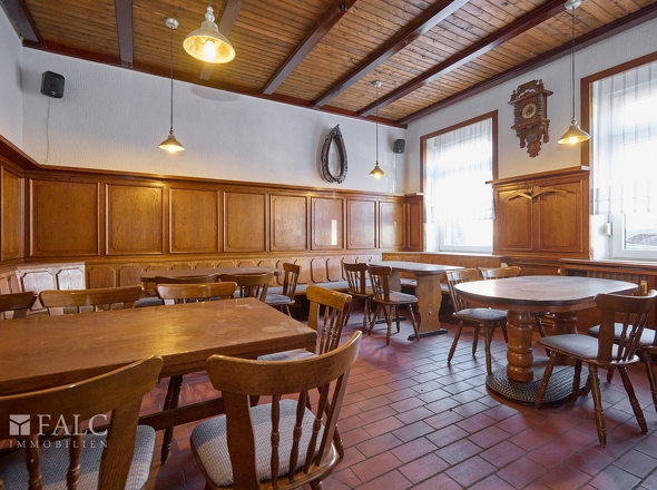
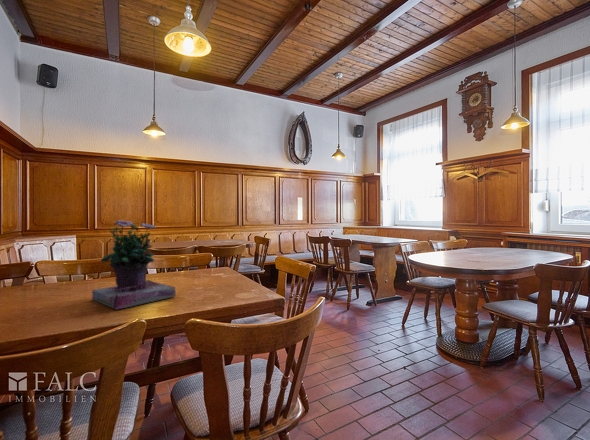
+ potted flower (134, 259)
